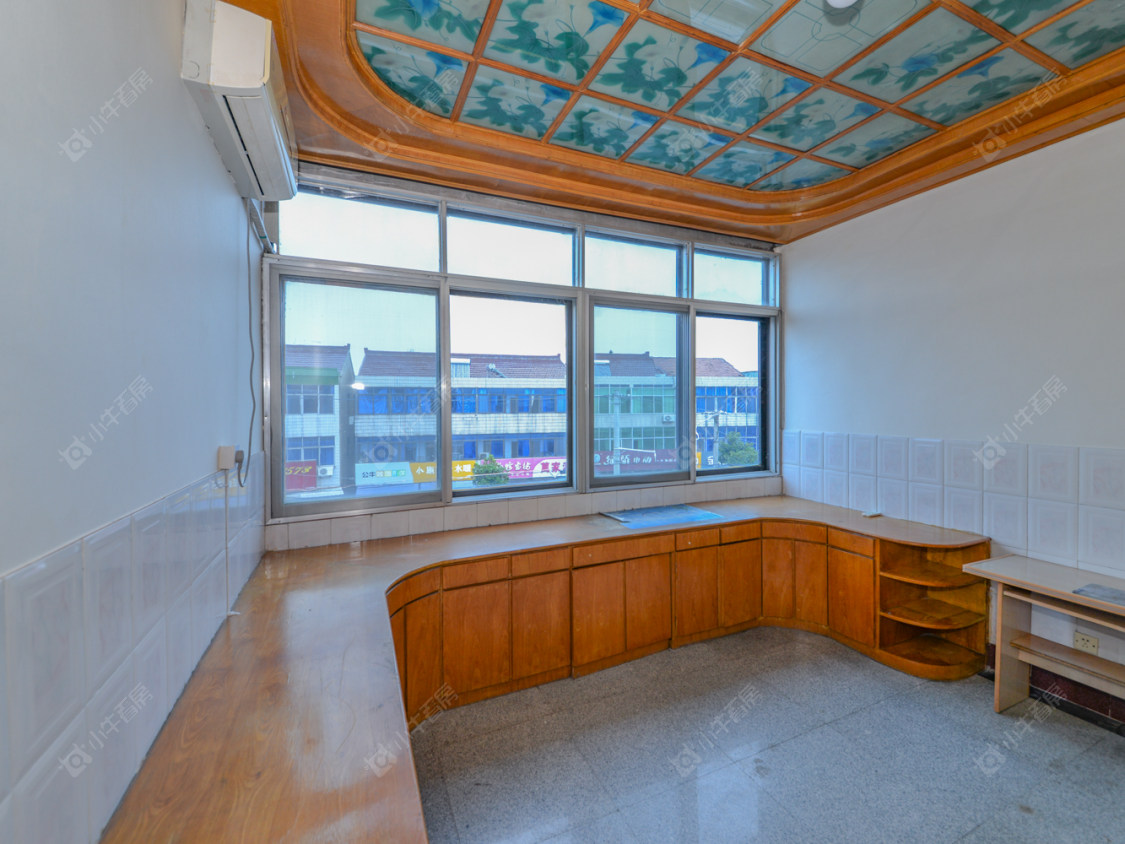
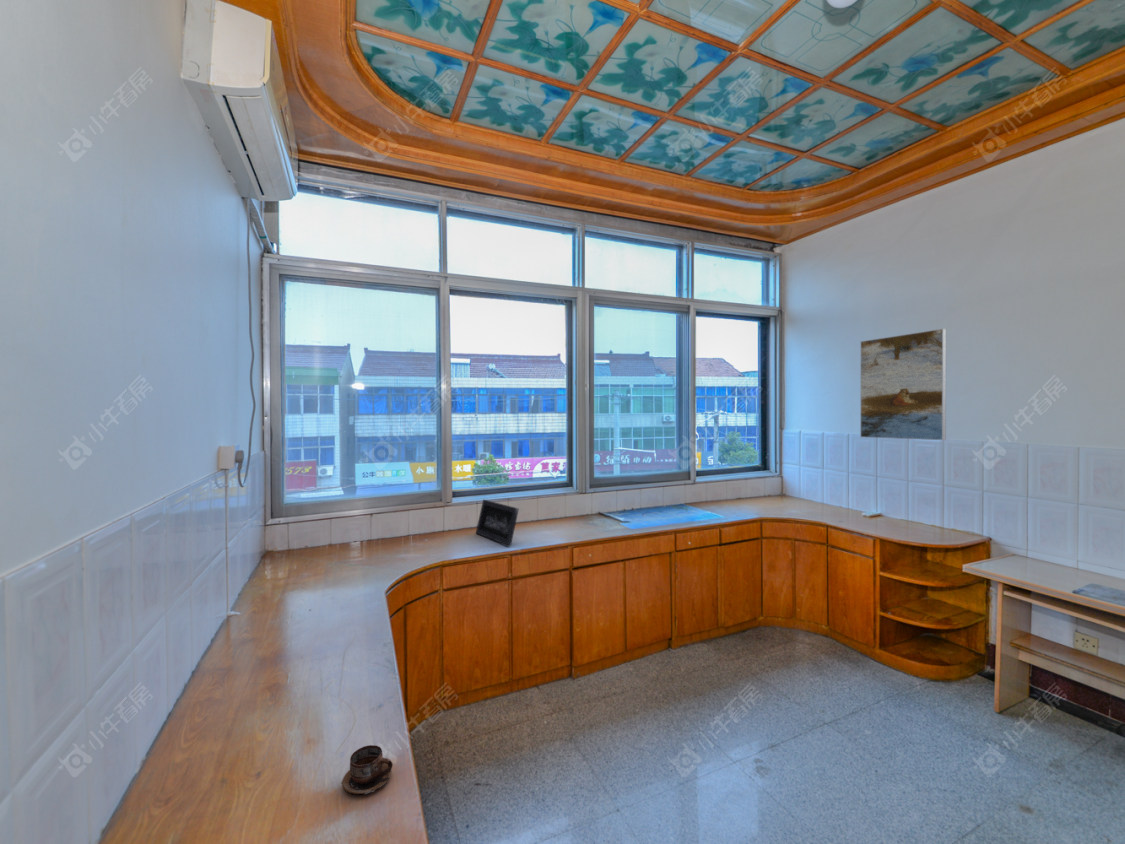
+ cup (368, 767)
+ picture frame (498, 521)
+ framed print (900, 387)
